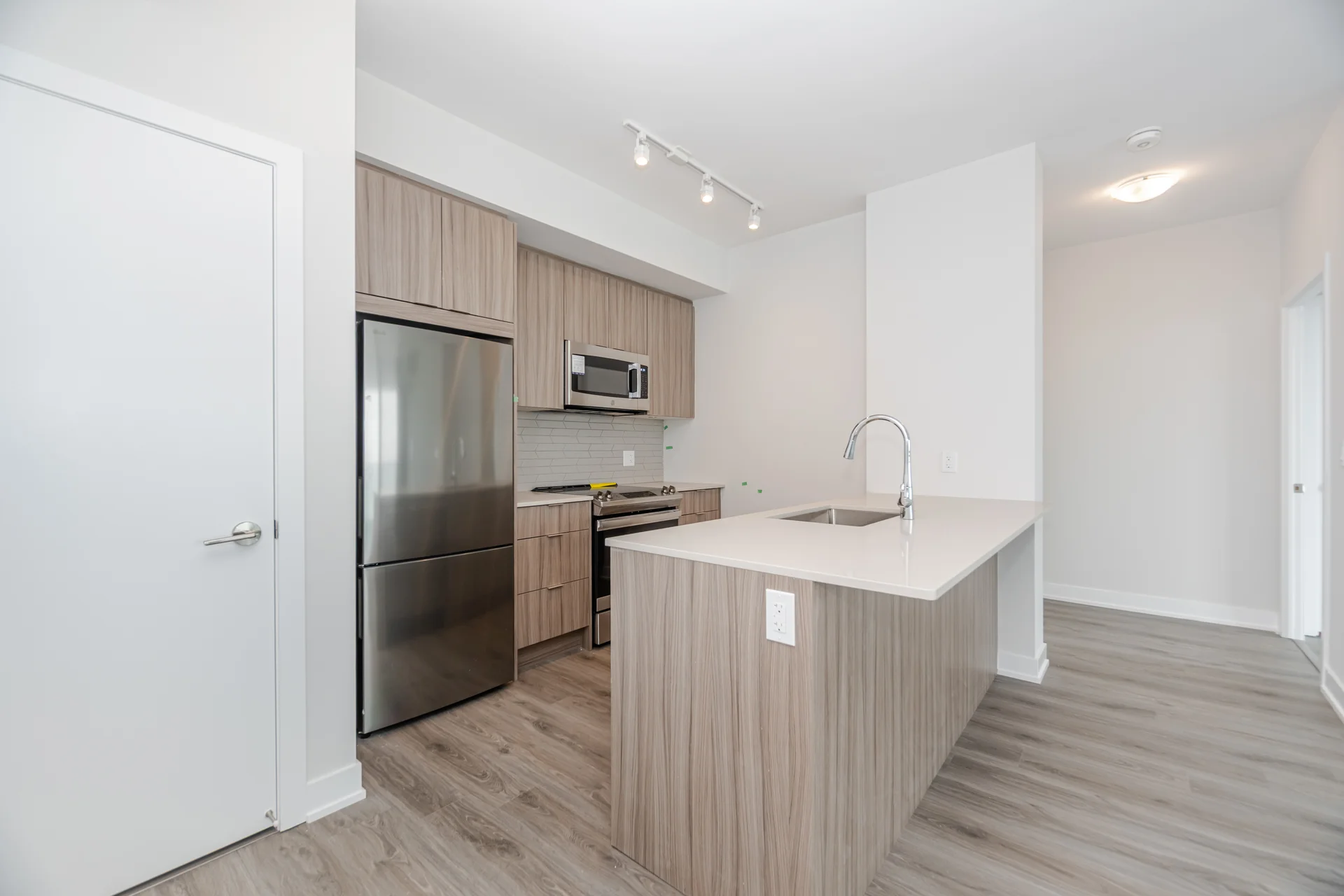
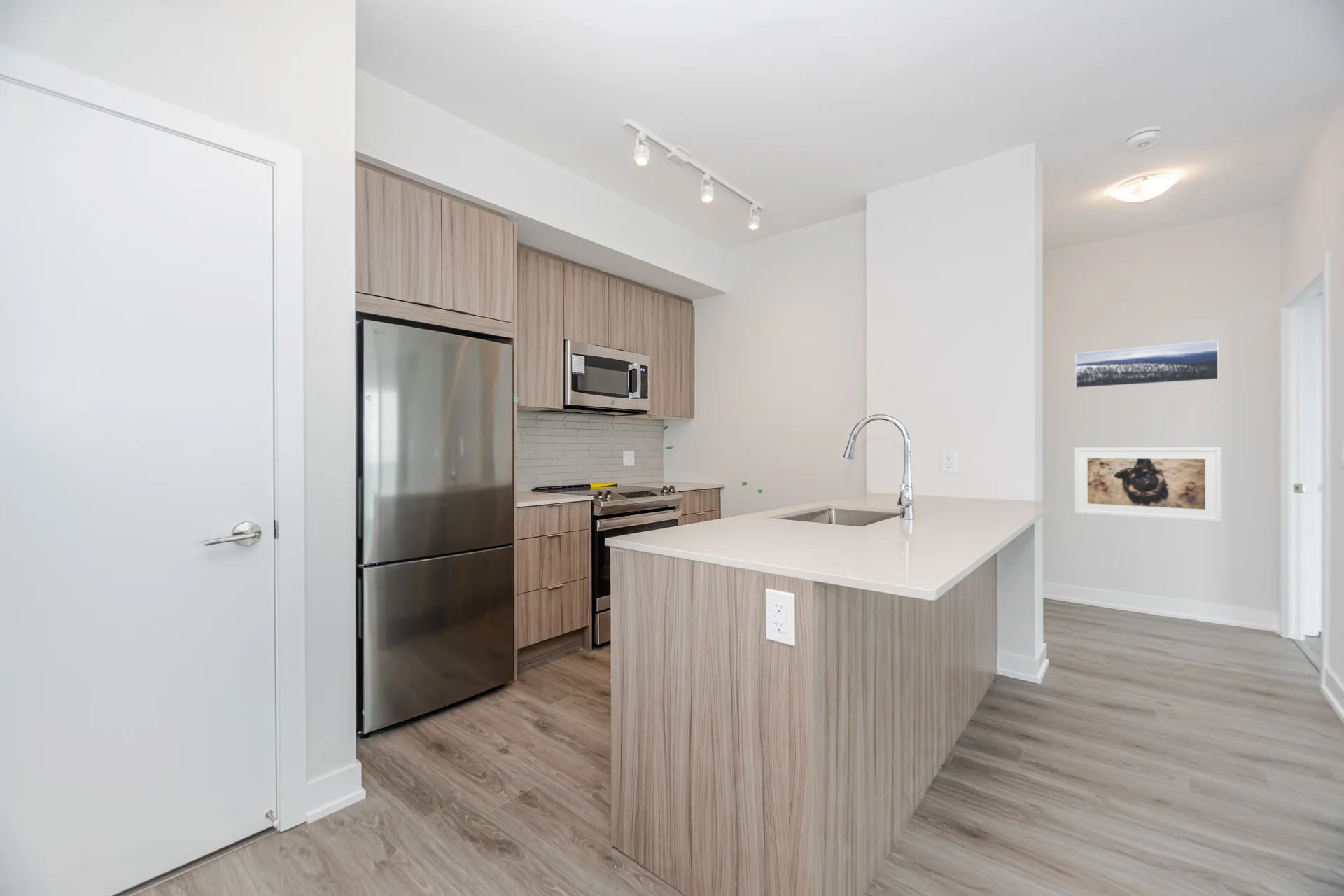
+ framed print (1142, 365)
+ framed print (1143, 482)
